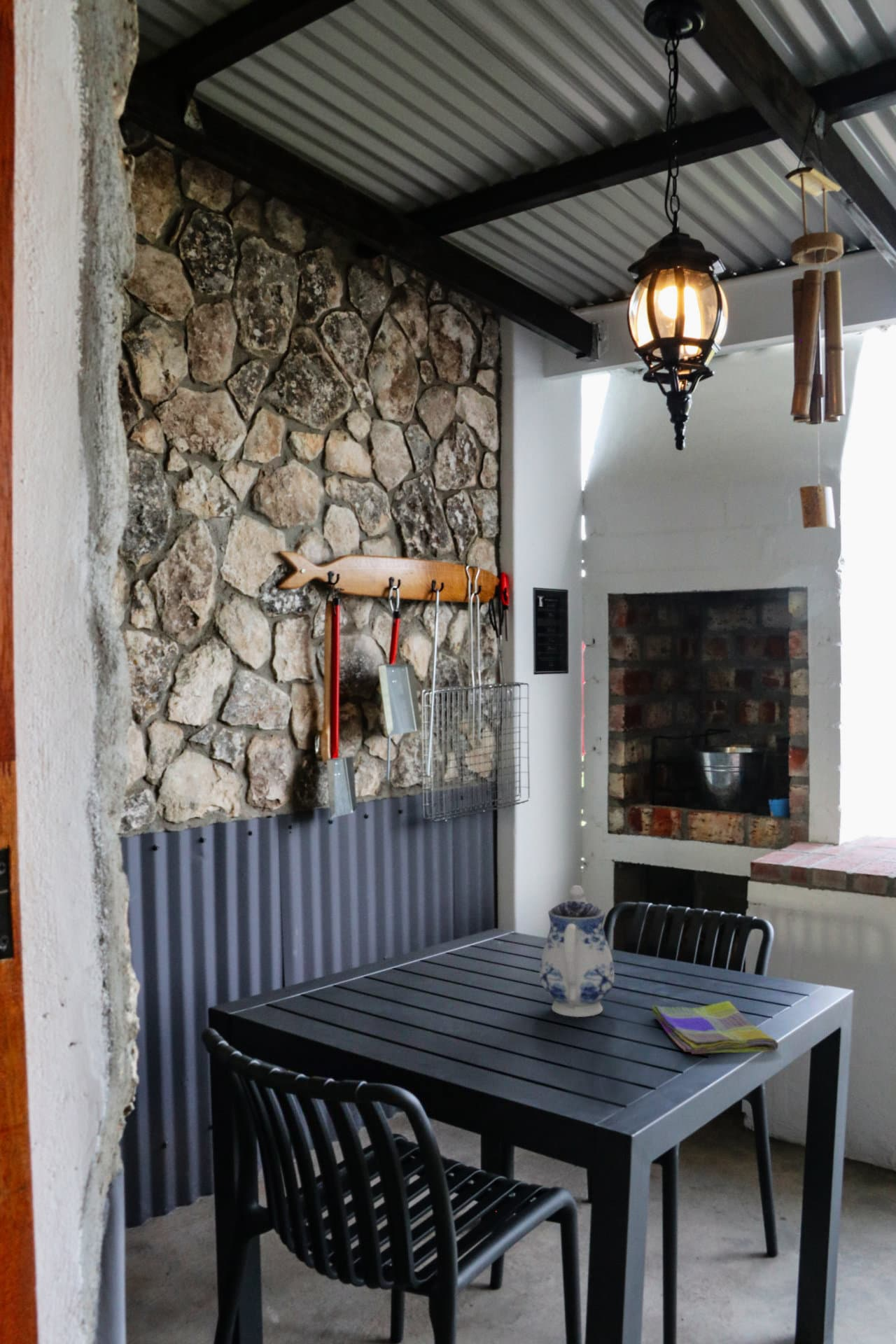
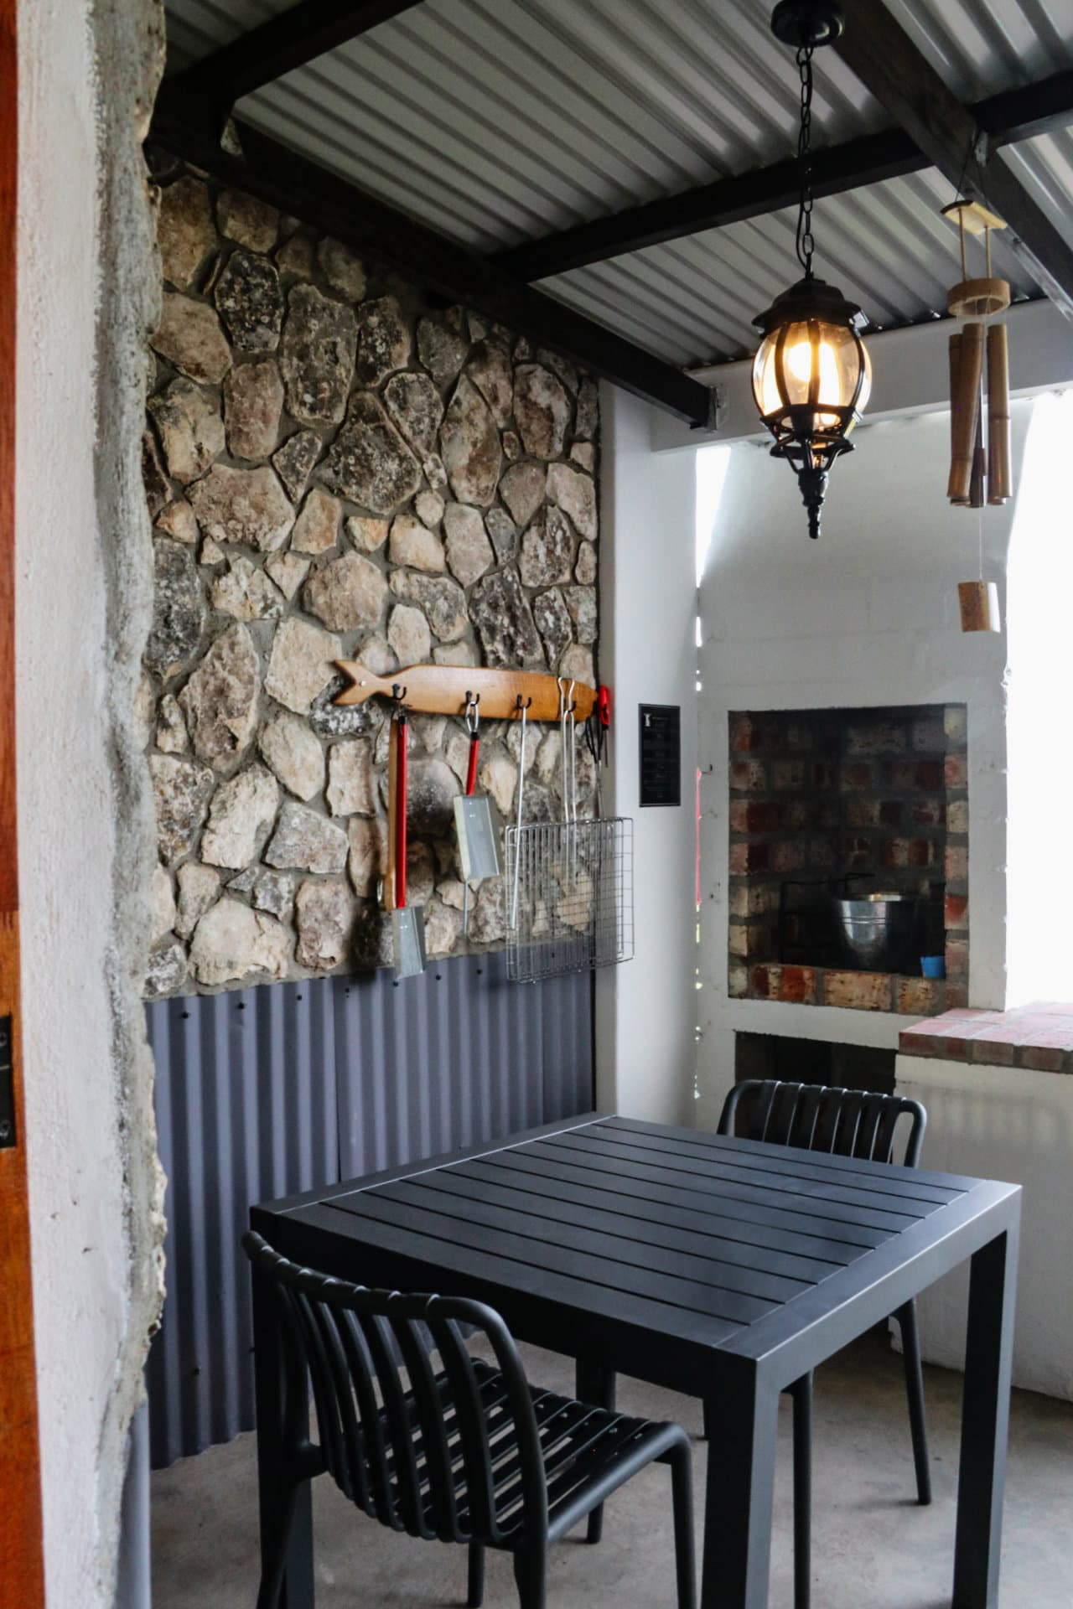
- dish towel (712, 1026)
- teapot (576, 947)
